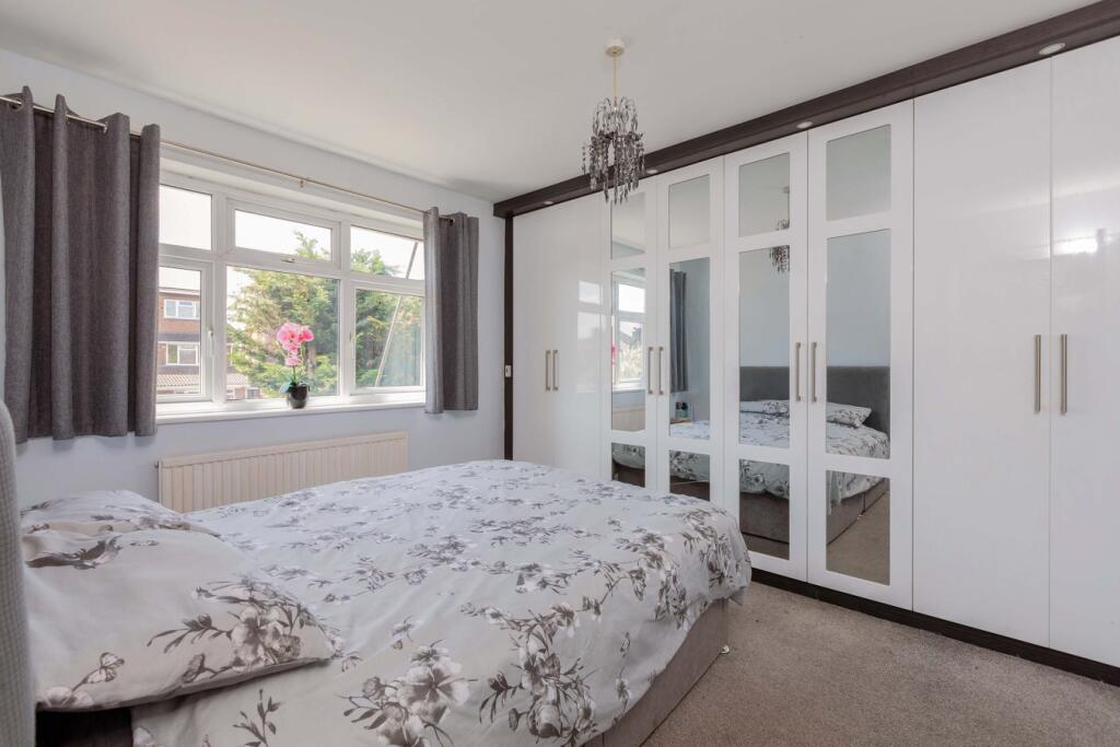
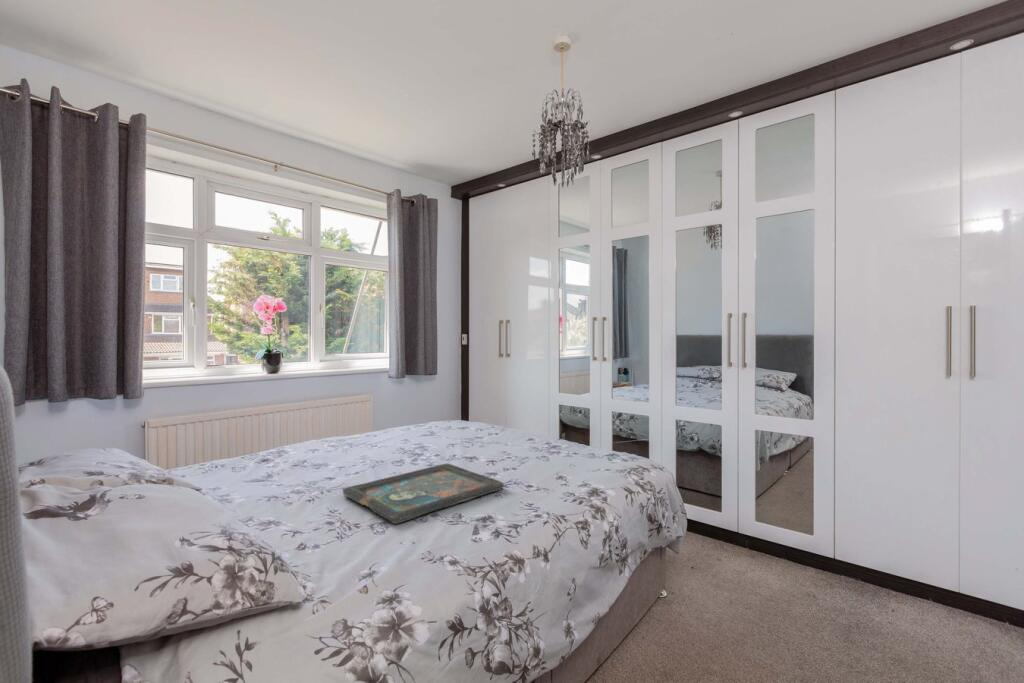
+ decorative tray (425, 488)
